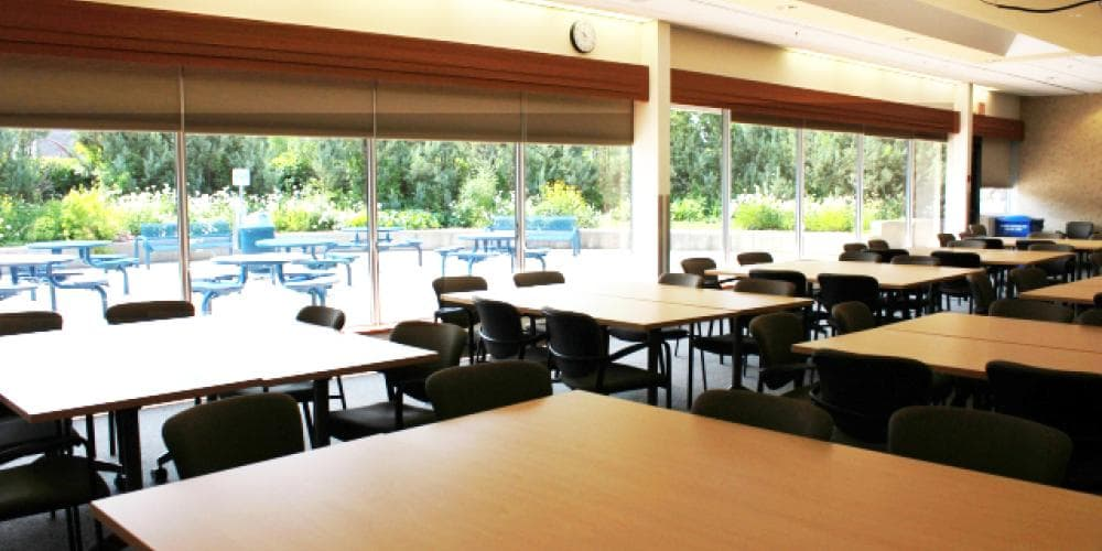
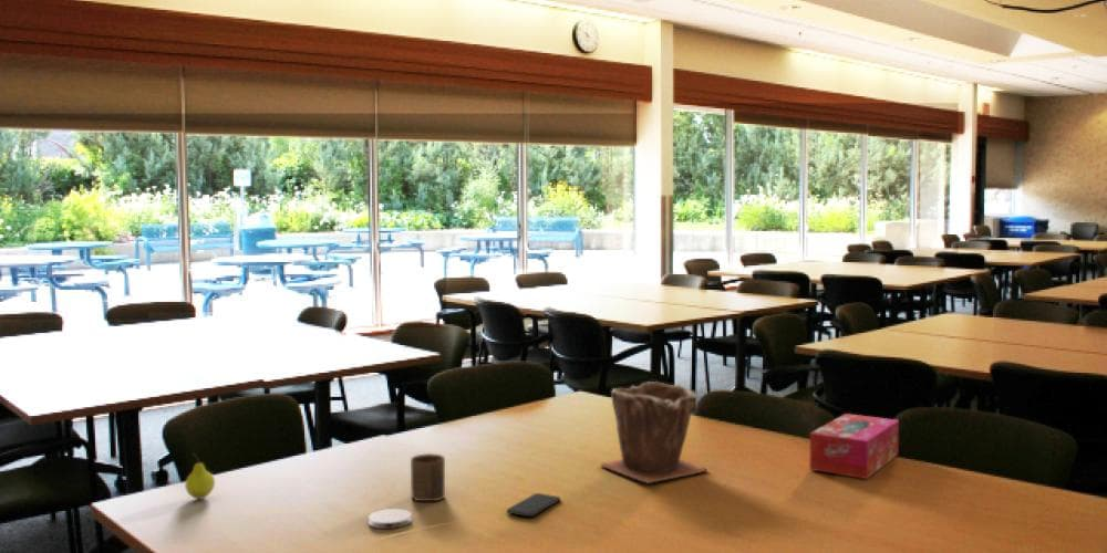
+ coaster (390, 518)
+ tissue box (855, 444)
+ smartphone (534, 504)
+ cup (428, 477)
+ plant pot (653, 428)
+ fruit (199, 474)
